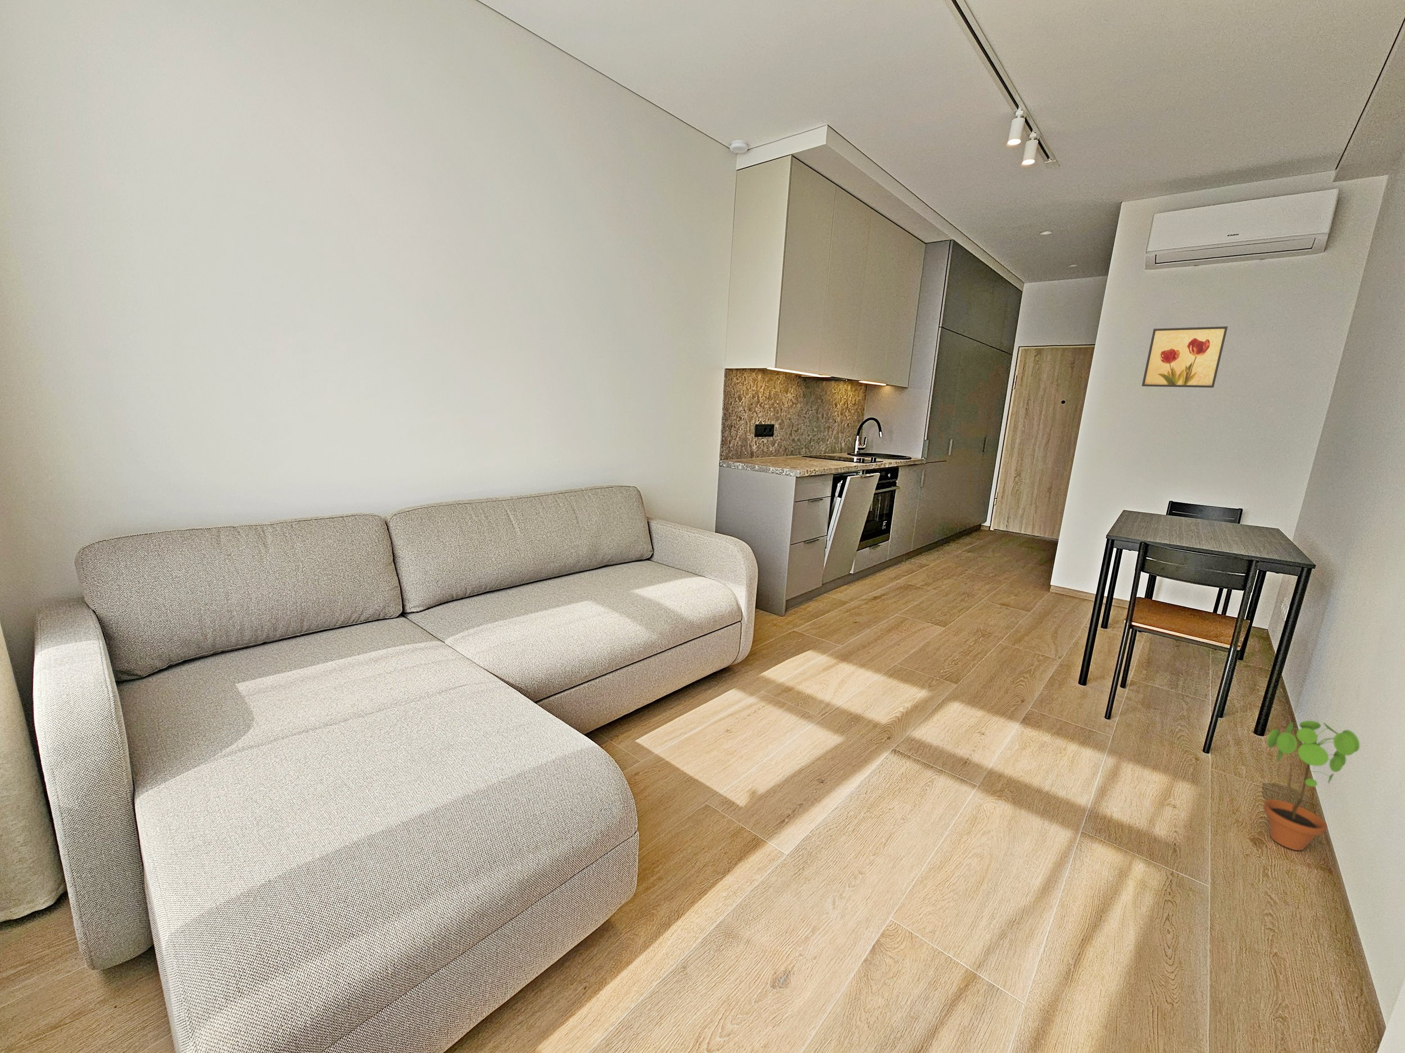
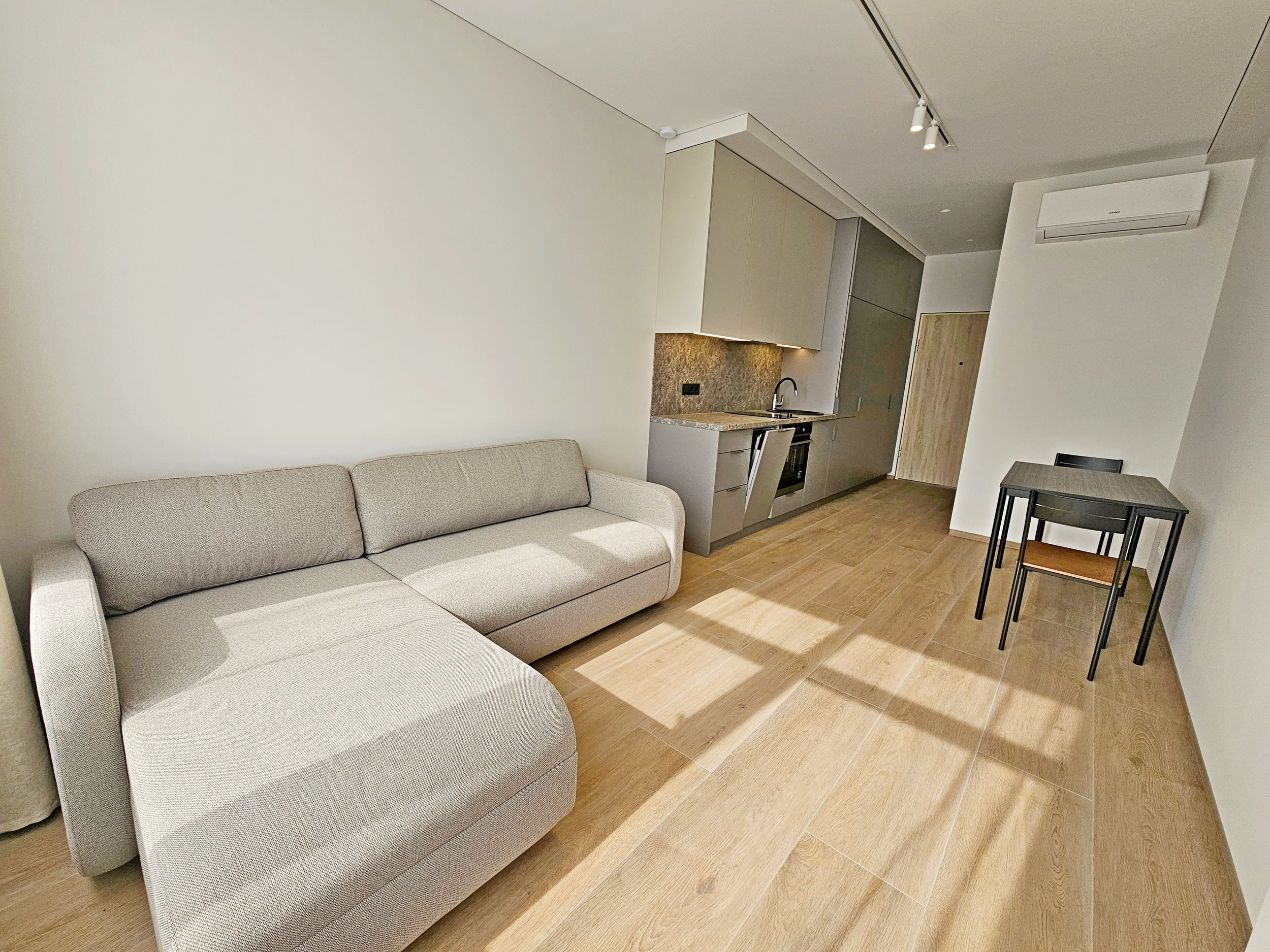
- wall art (1183, 357)
- potted plant (1303, 782)
